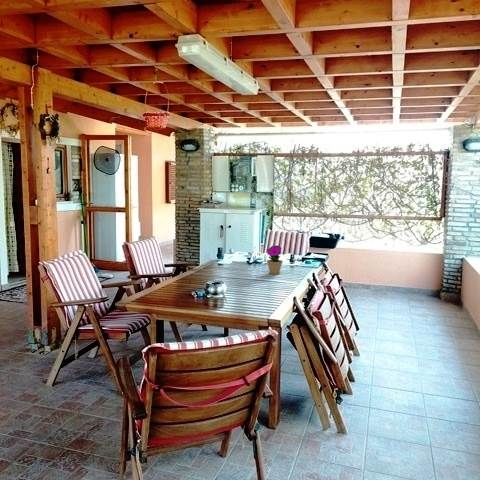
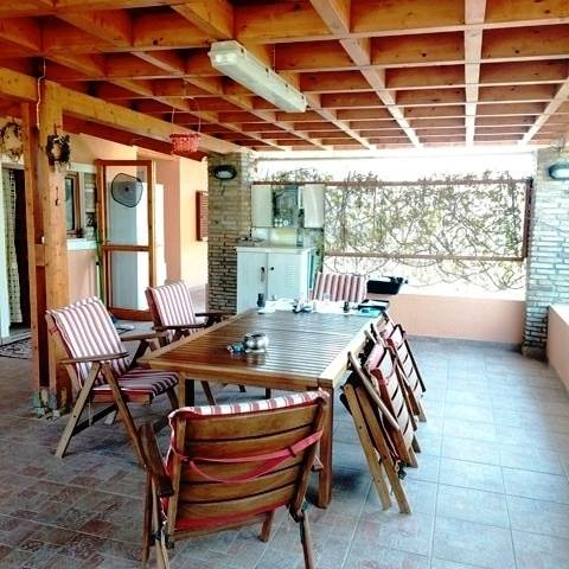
- flower pot (274, 259)
